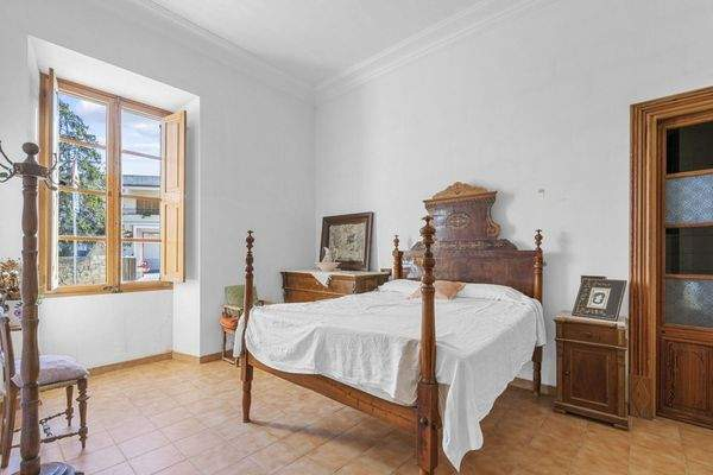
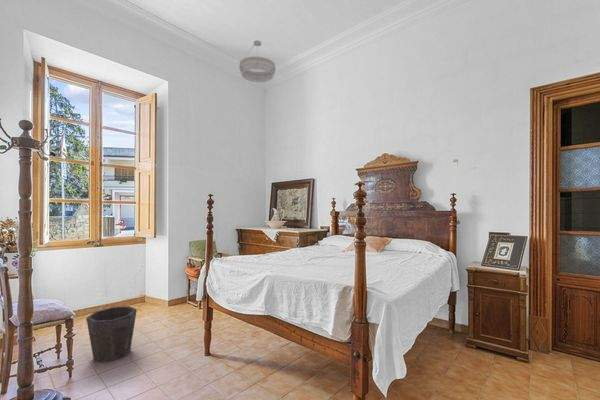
+ waste bin (112, 333)
+ chandelier (257, 59)
